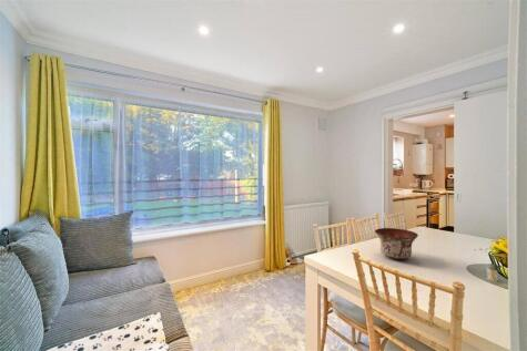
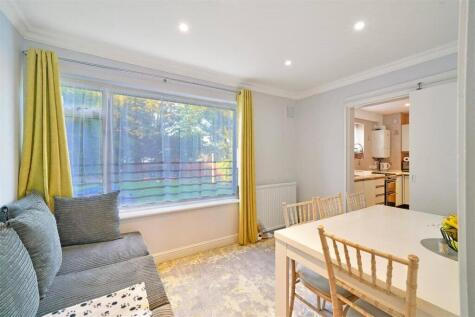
- bowl (395, 245)
